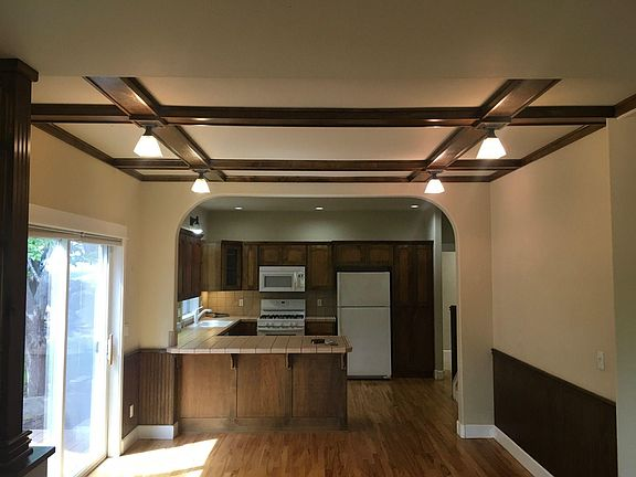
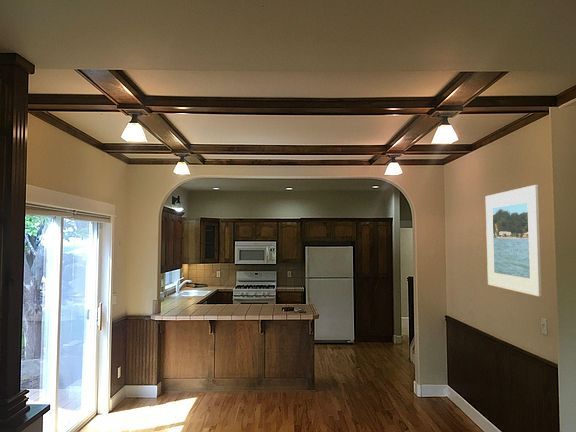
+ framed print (510, 240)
